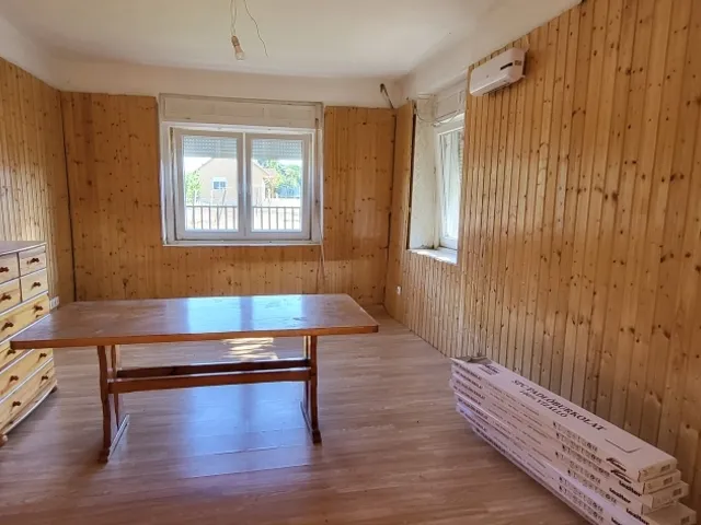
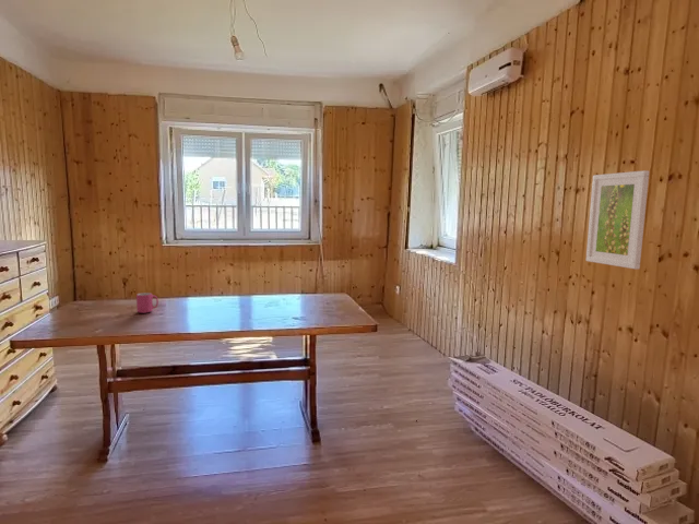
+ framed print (615, 219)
+ mug (147, 302)
